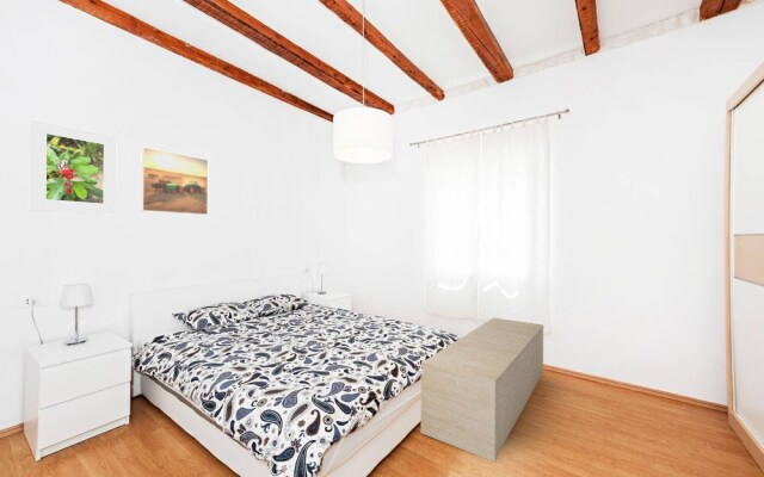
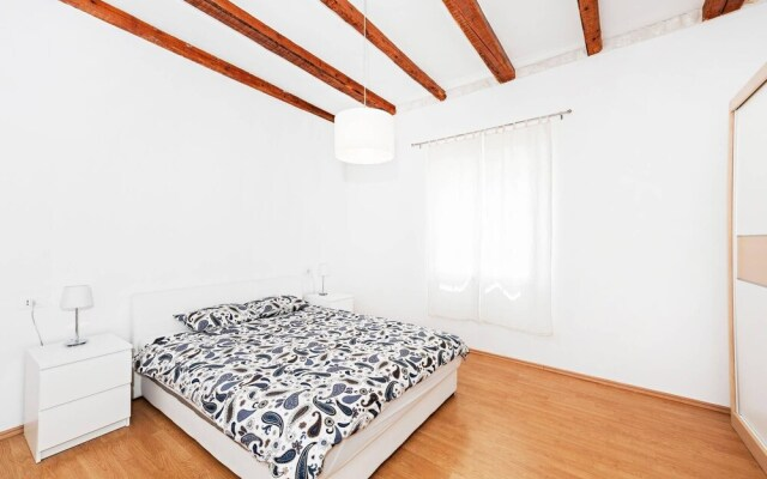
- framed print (177, 182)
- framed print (75, 169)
- storage bench (493, 368)
